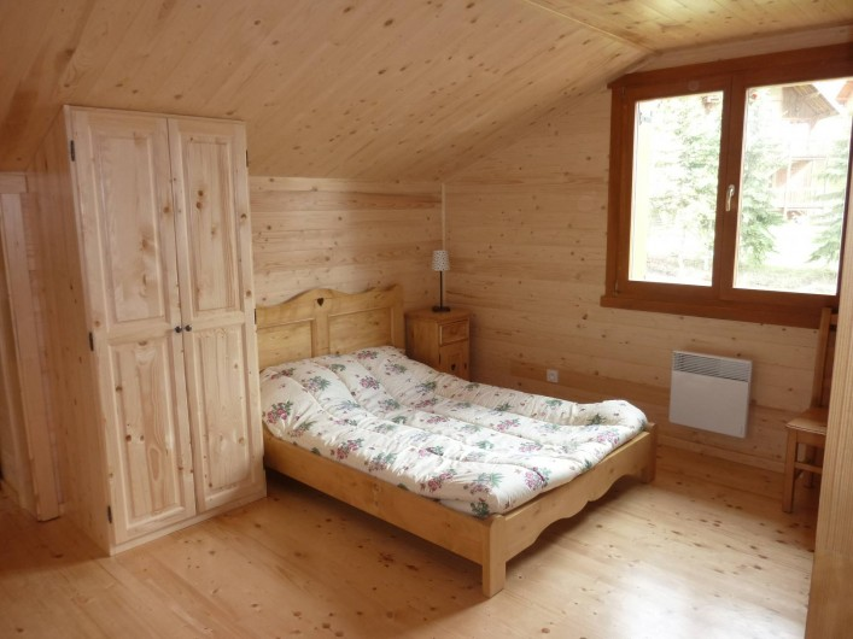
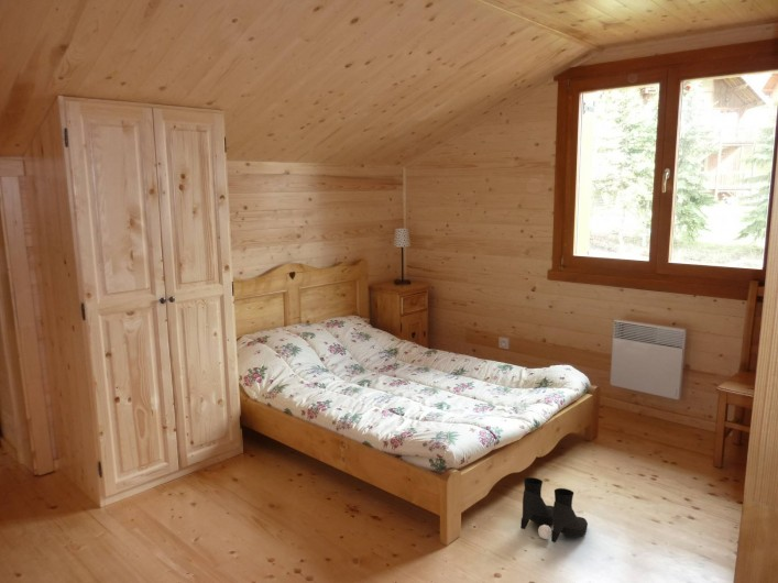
+ boots (555, 504)
